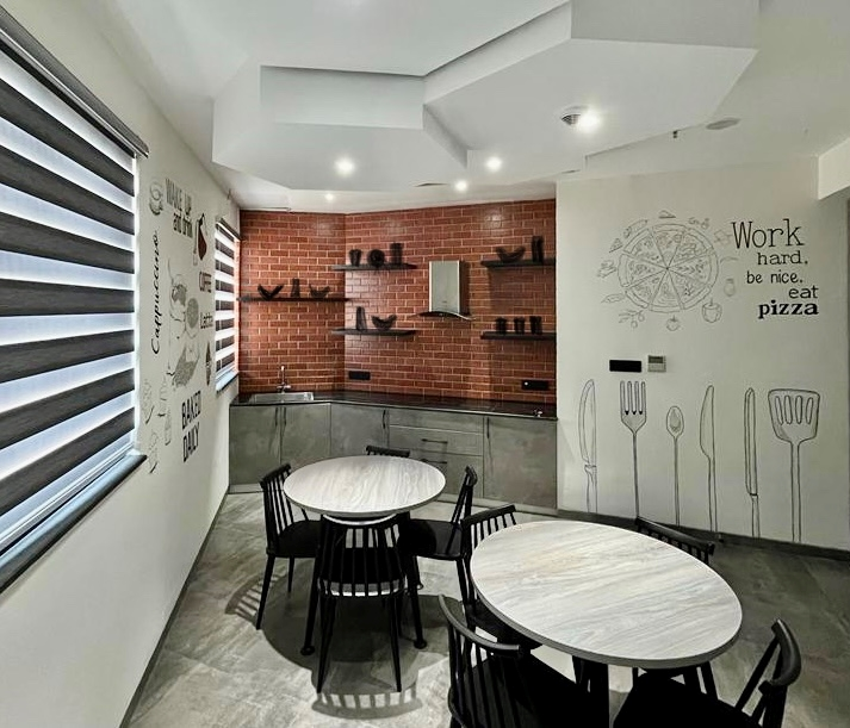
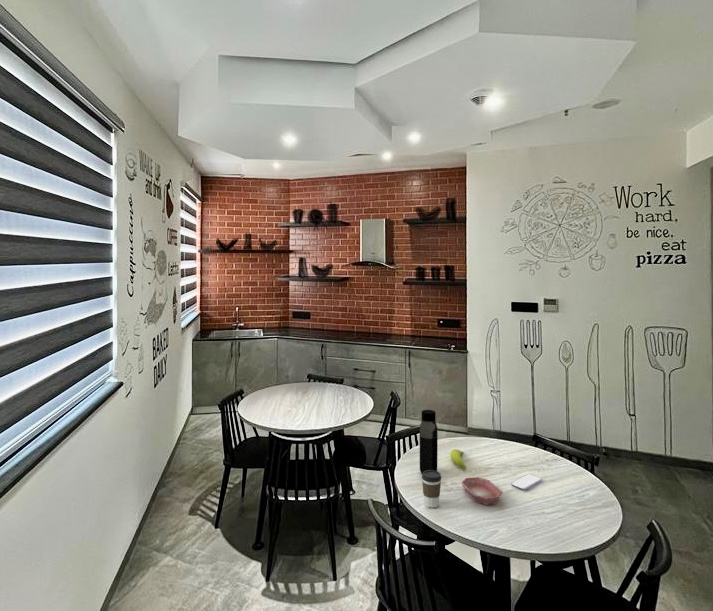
+ banana (459, 455)
+ bowl (481, 490)
+ water bottle (428, 442)
+ coffee cup (431, 488)
+ smartphone (526, 481)
